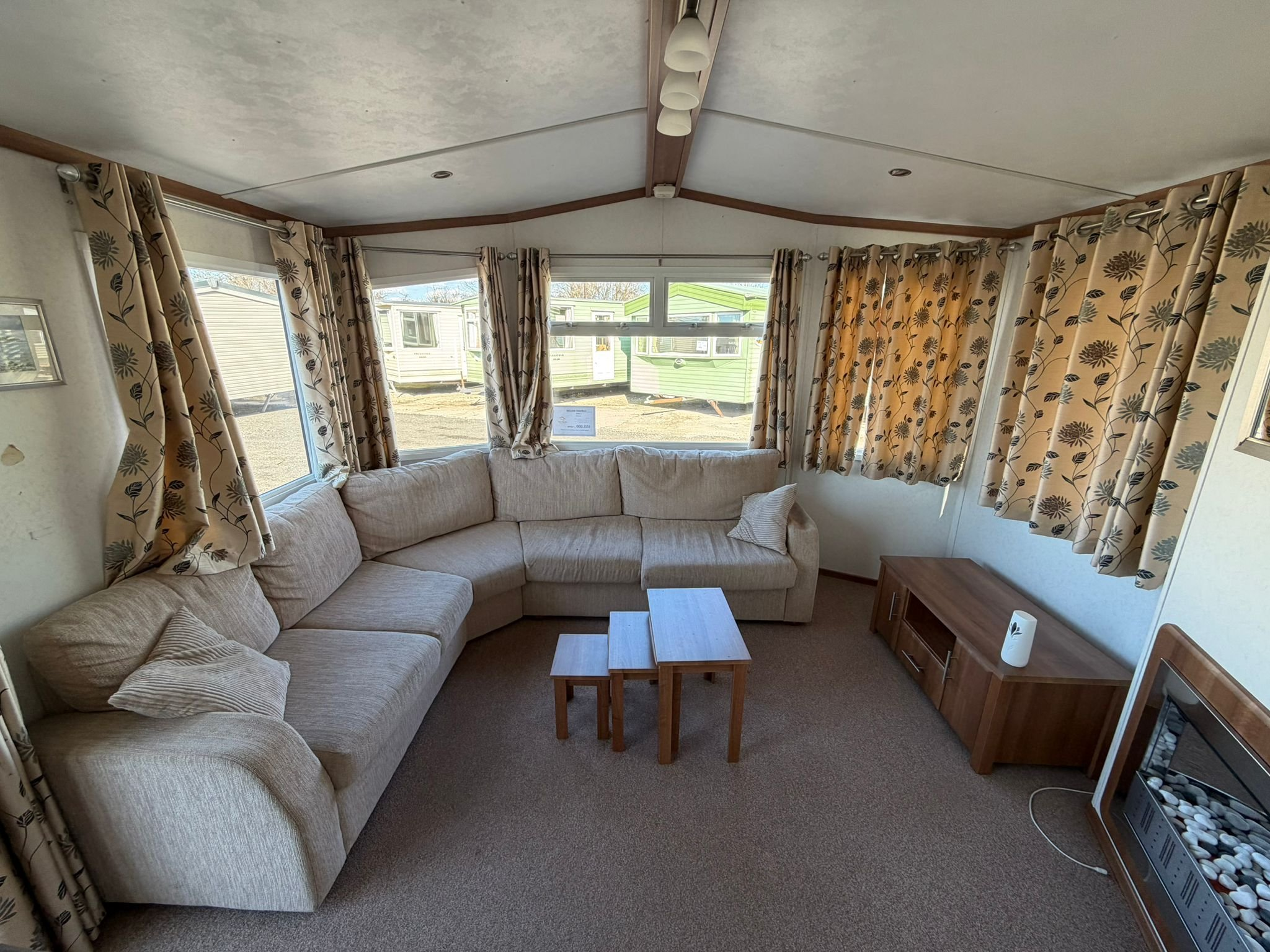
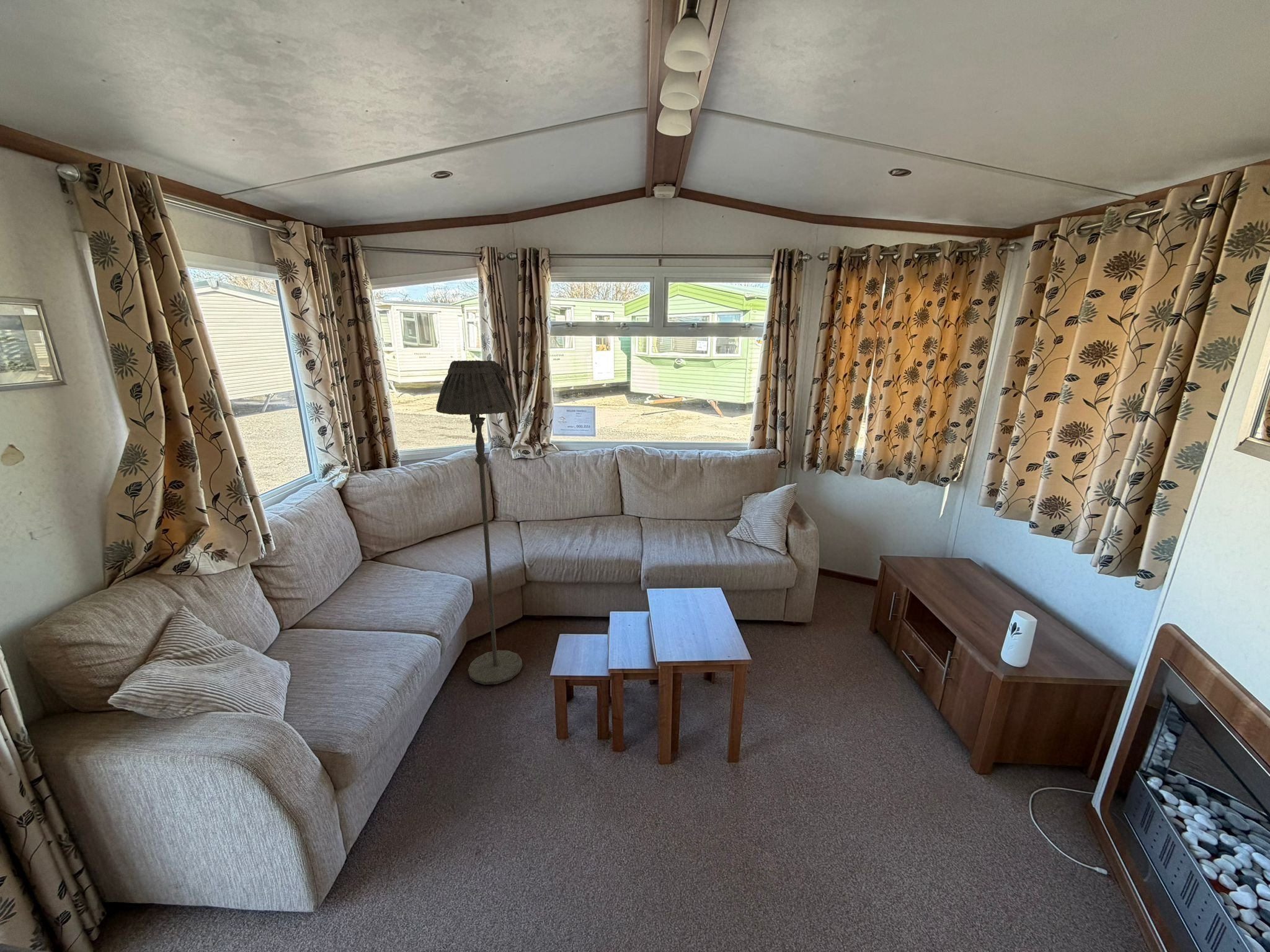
+ floor lamp (486, 526)
